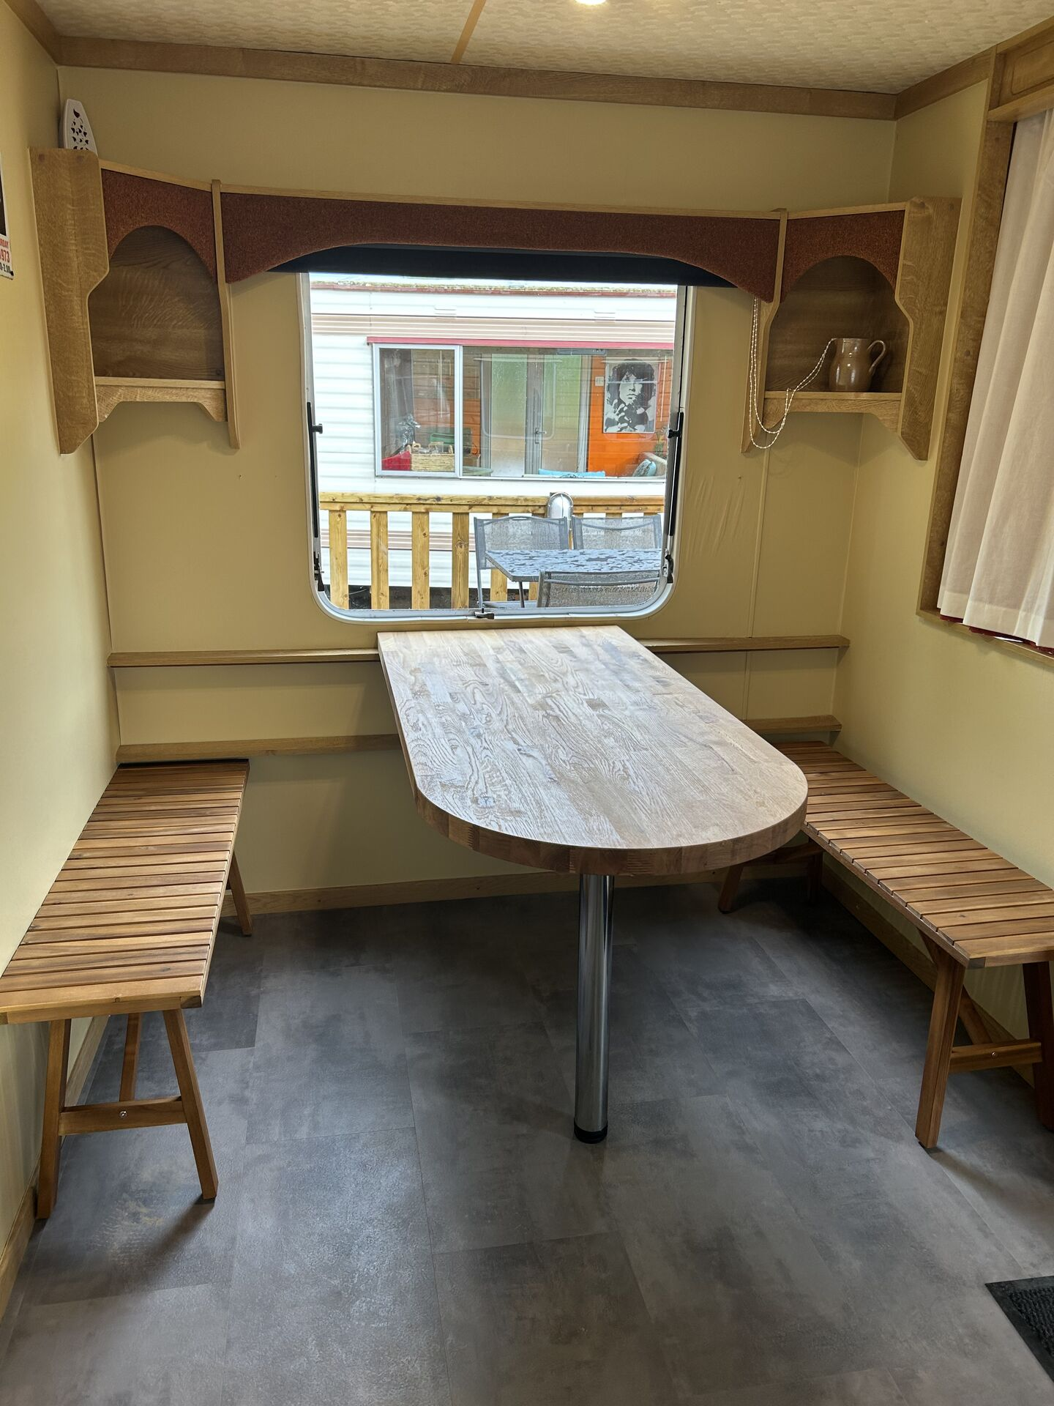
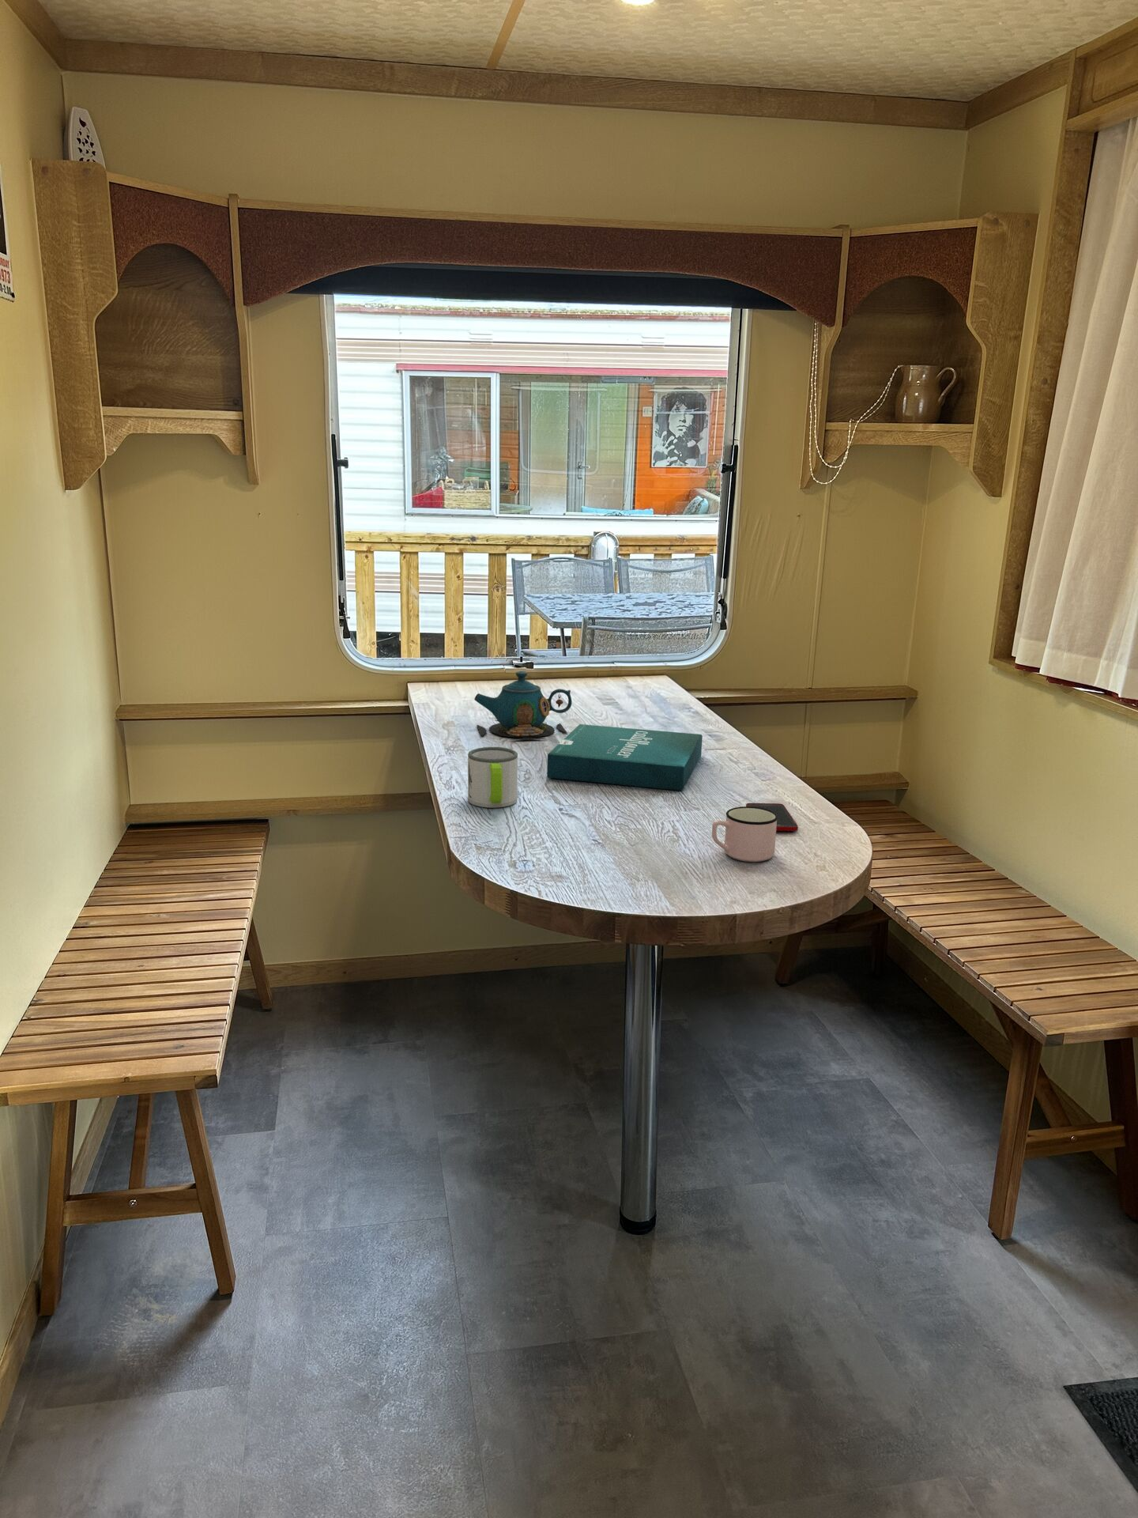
+ mug (742, 834)
+ teapot (524, 700)
+ pizza box (628, 755)
+ mug (494, 779)
+ cell phone (773, 812)
